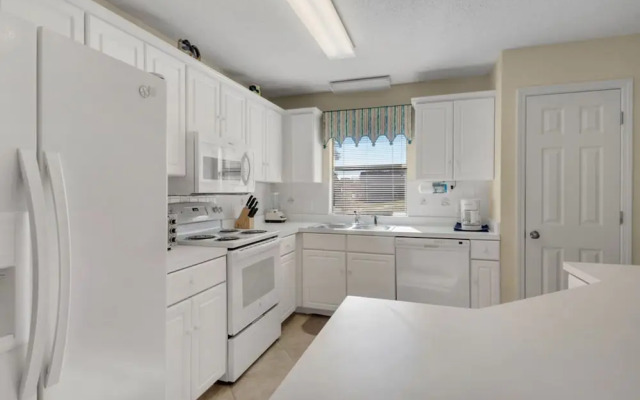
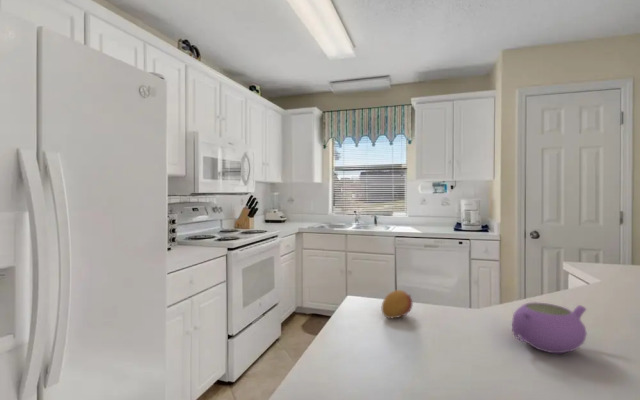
+ teapot (549, 327)
+ fruit (397, 304)
